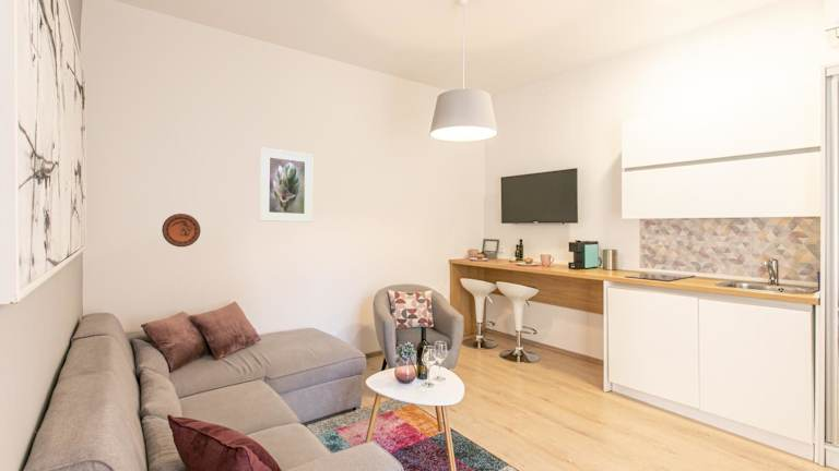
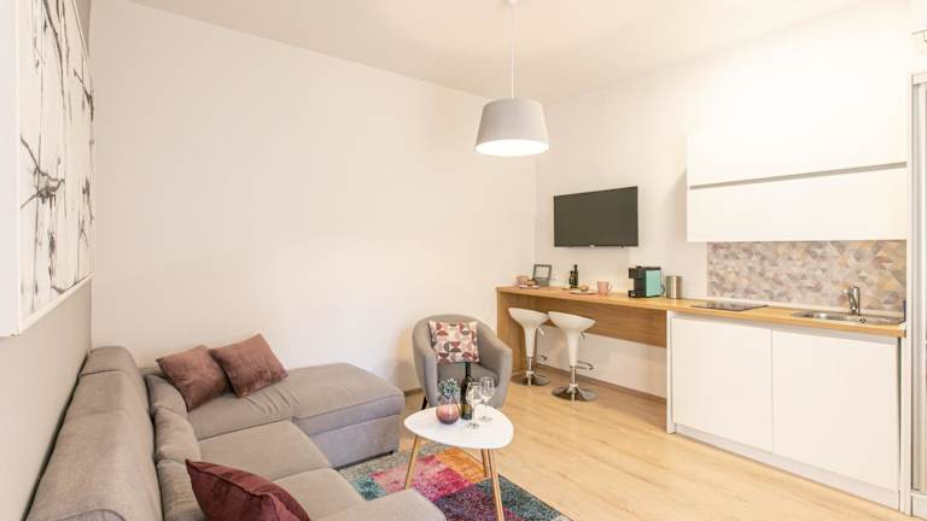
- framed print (286, 185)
- decorative plate (181, 230)
